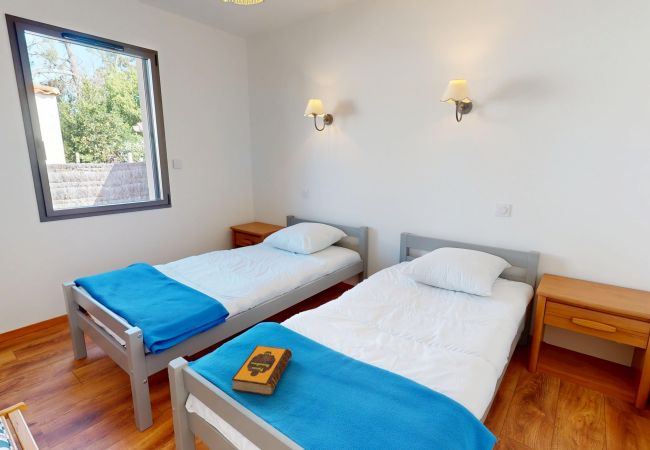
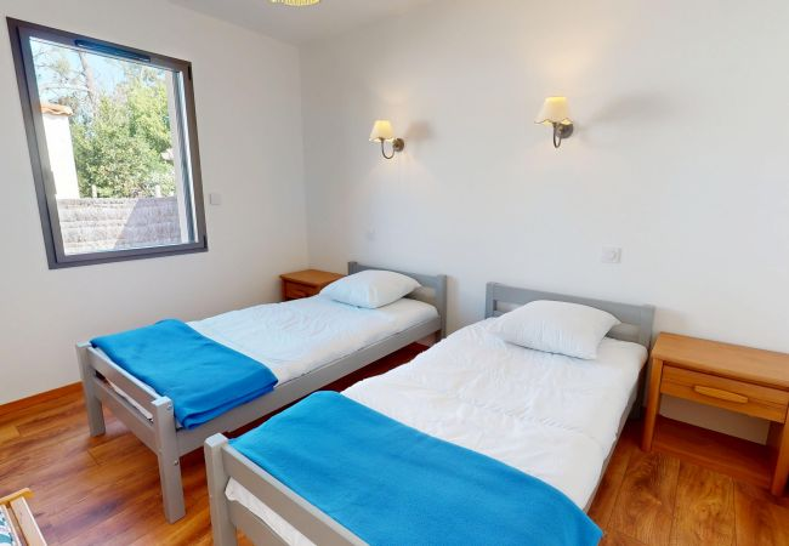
- hardback book (264, 368)
